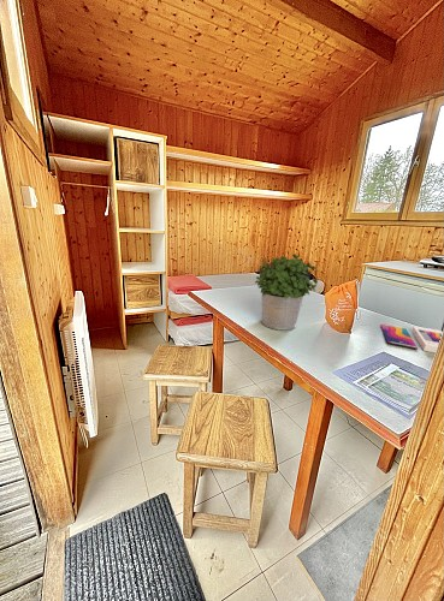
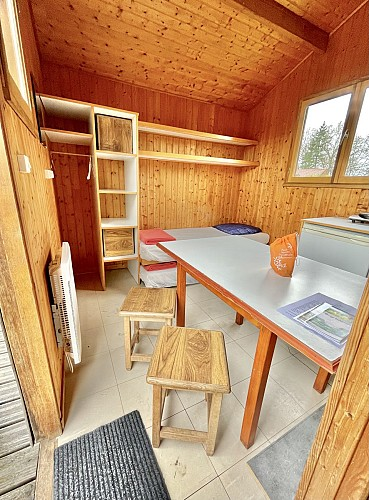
- potted plant (284, 290)
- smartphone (415, 337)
